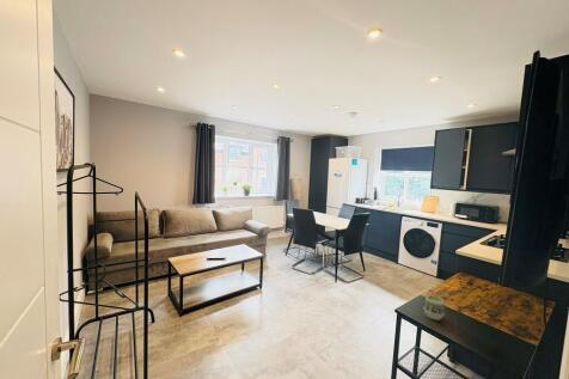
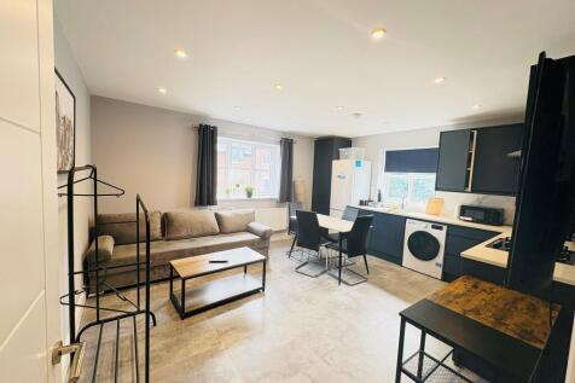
- cup (434, 307)
